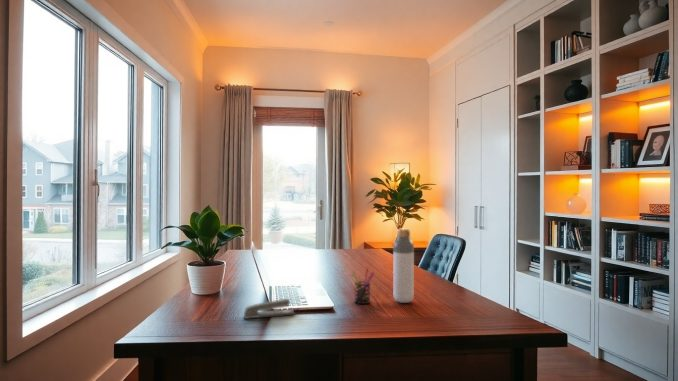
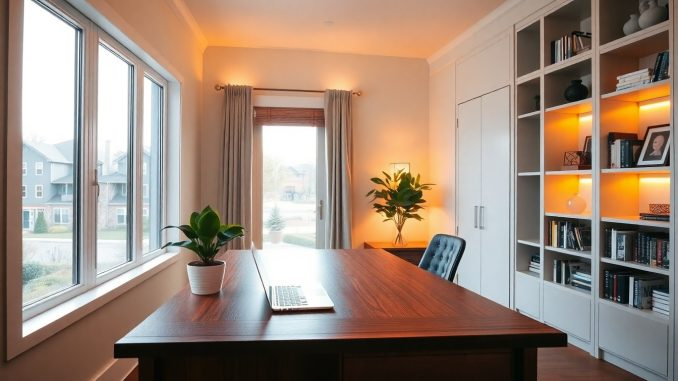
- stapler (269, 308)
- pen holder (361, 285)
- bottle (403, 265)
